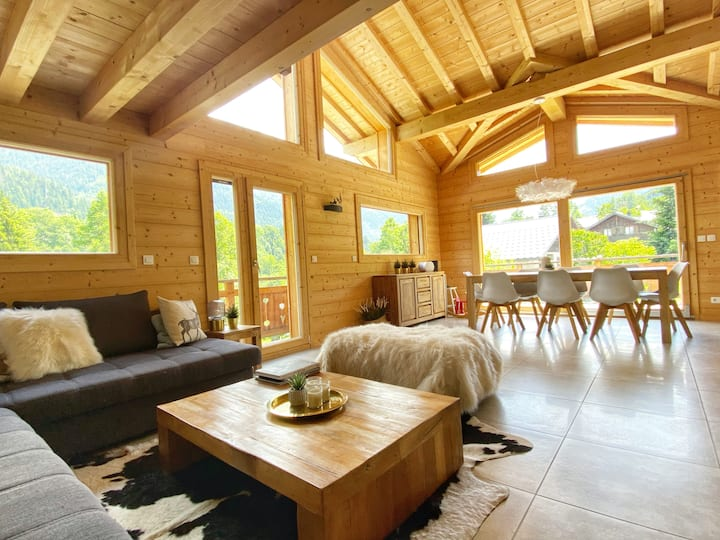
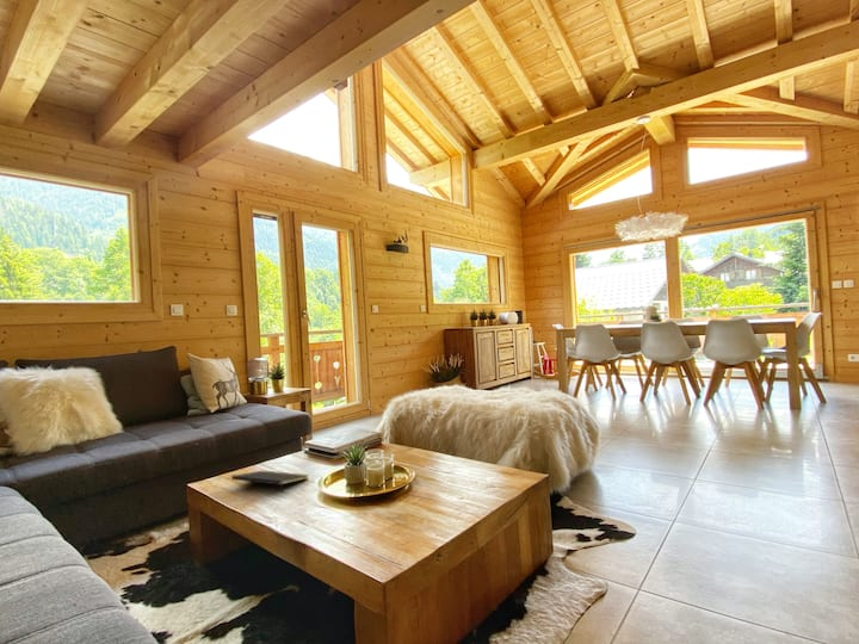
+ notepad (271, 477)
